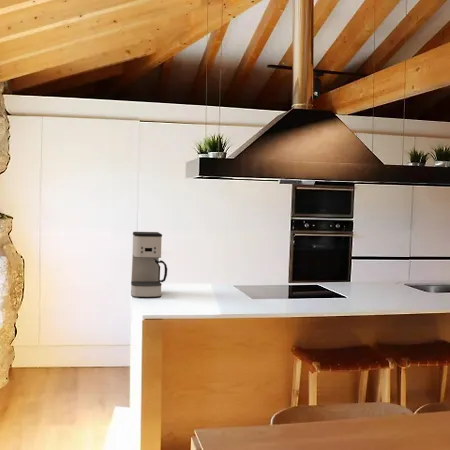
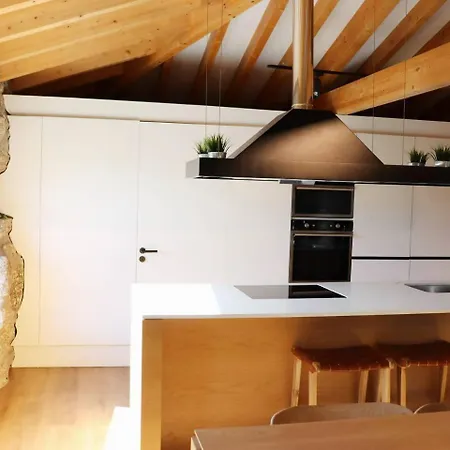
- coffee maker (149, 263)
